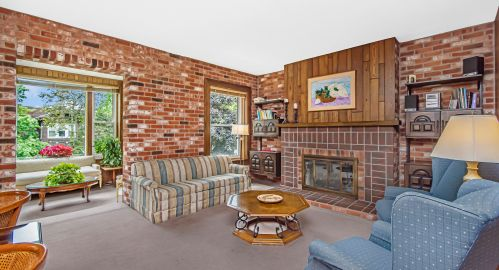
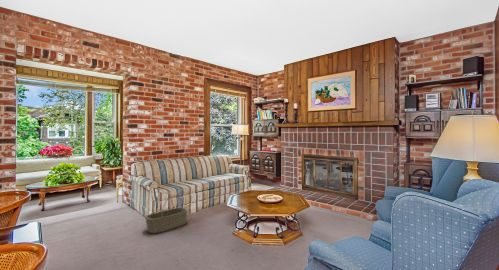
+ basket (167, 210)
